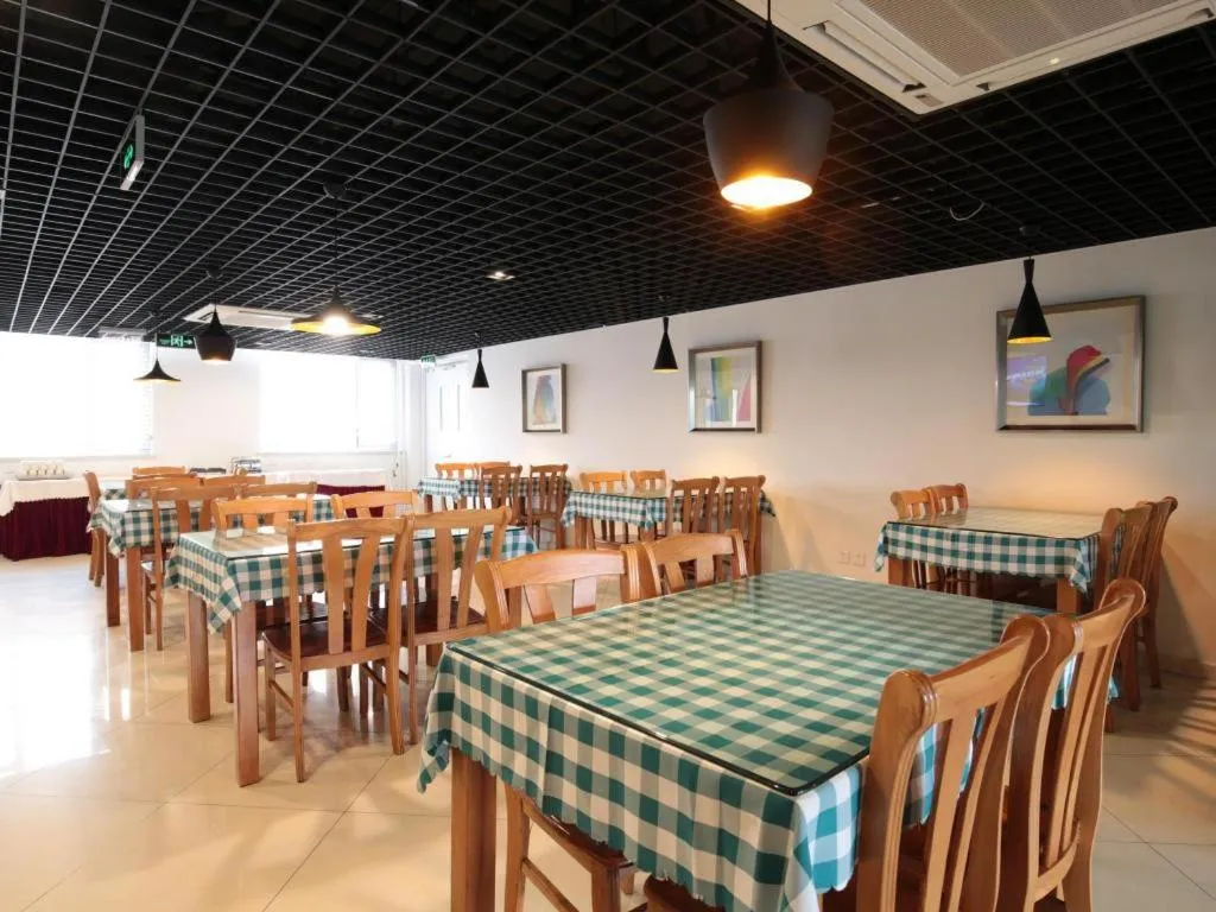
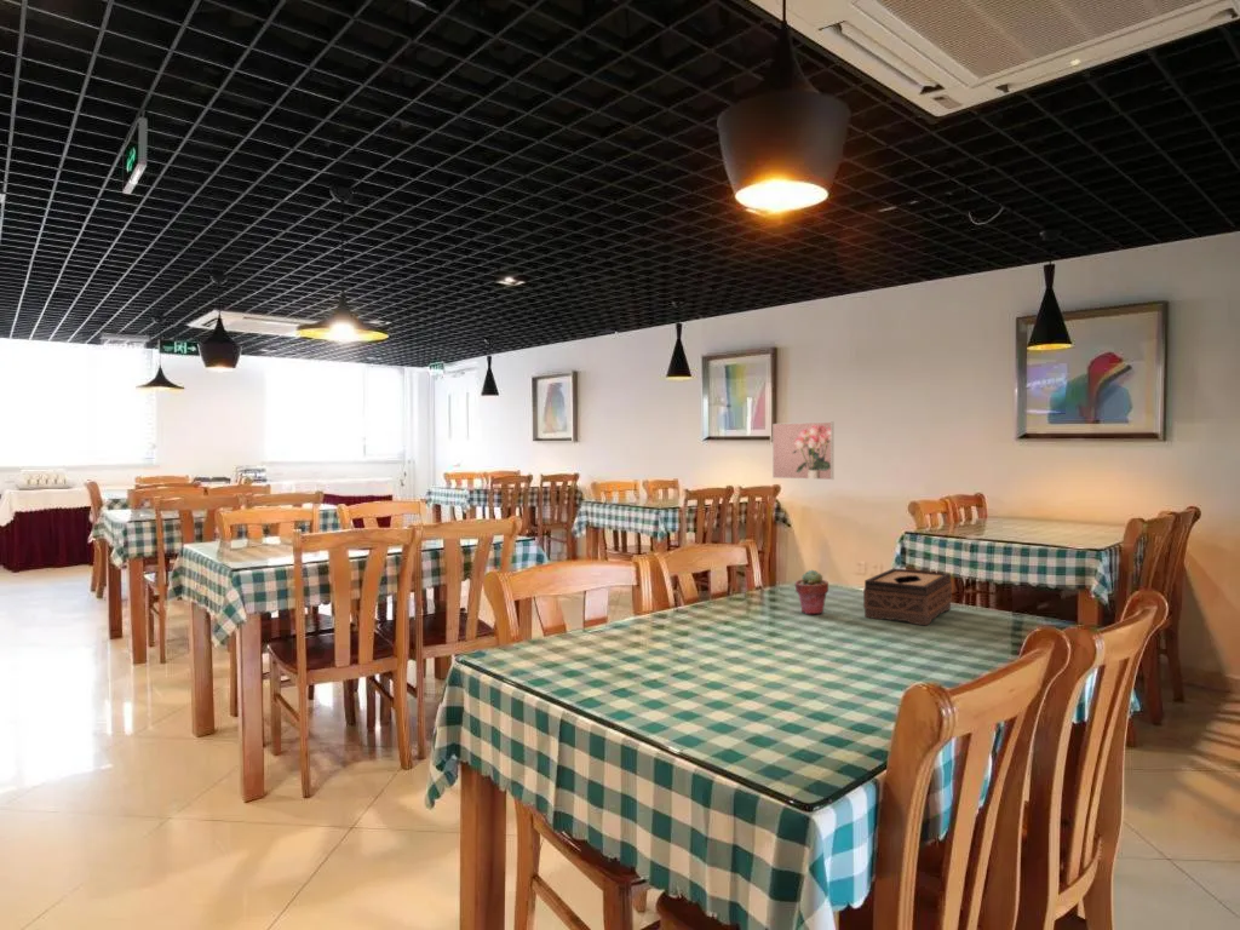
+ tissue box (908, 595)
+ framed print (802, 450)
+ potted succulent (811, 590)
